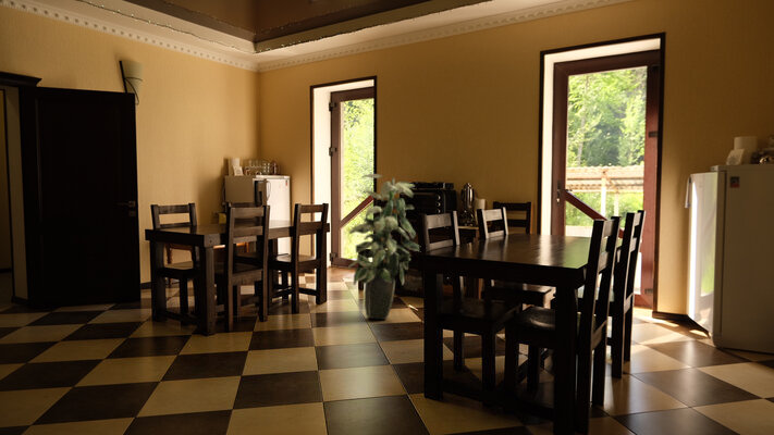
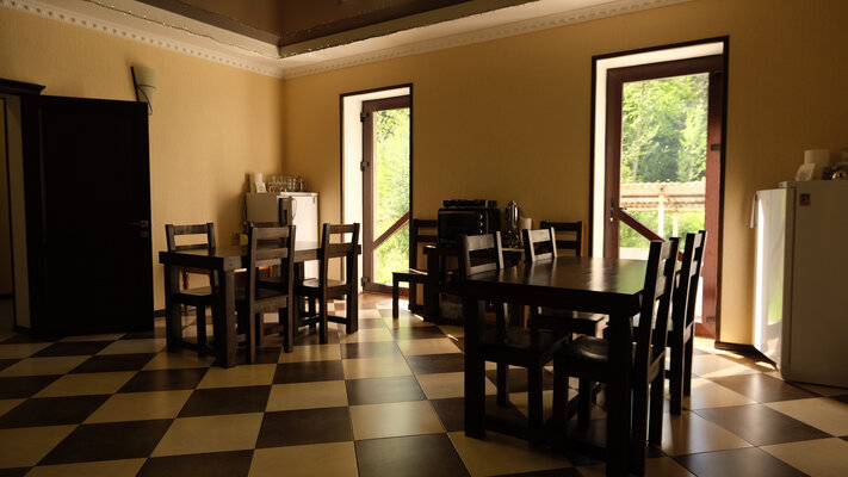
- indoor plant (381, 246)
